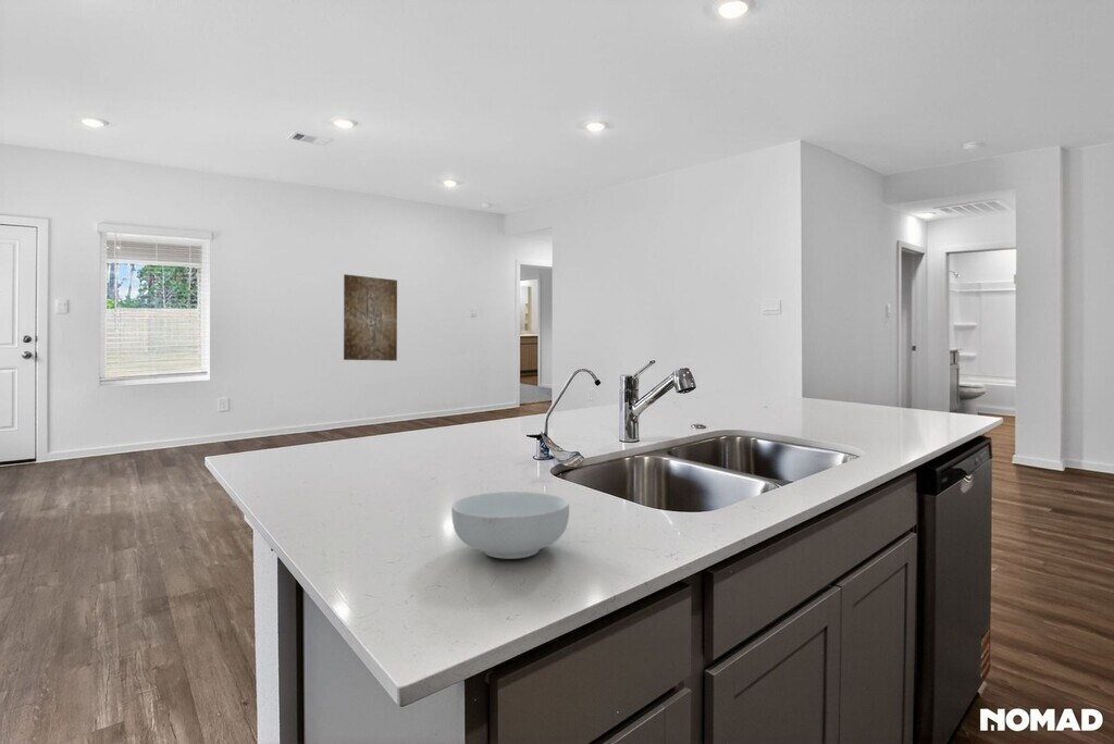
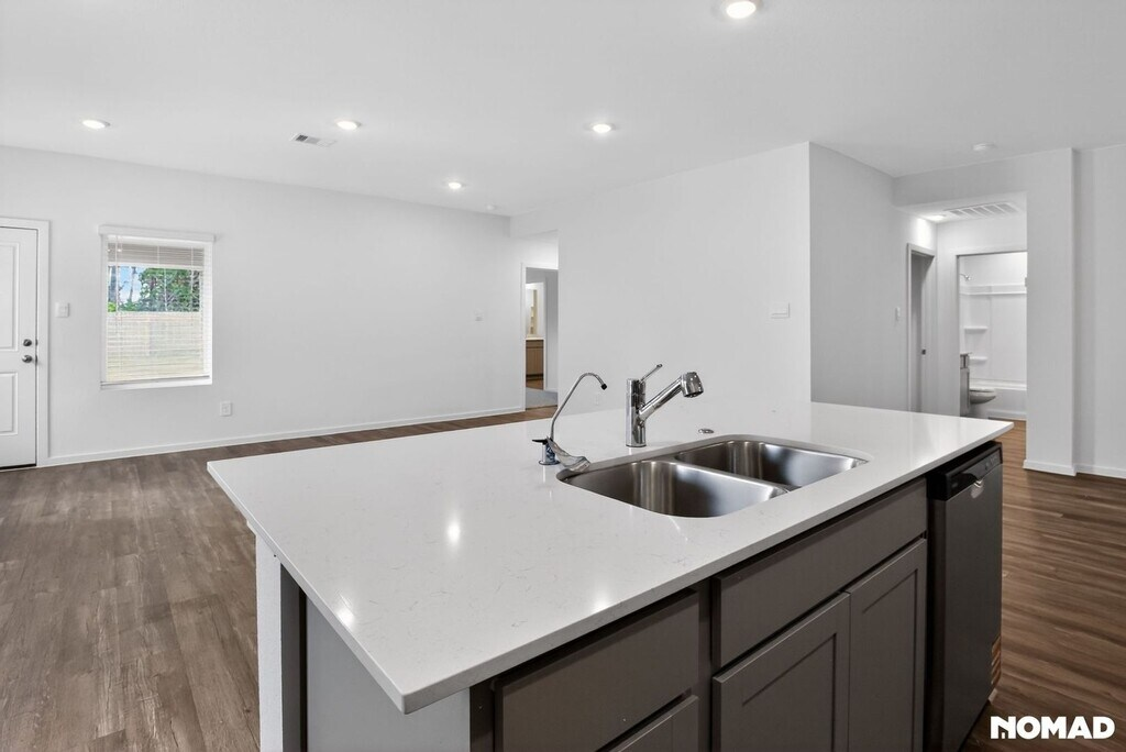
- cereal bowl (510, 526)
- wall art (371, 319)
